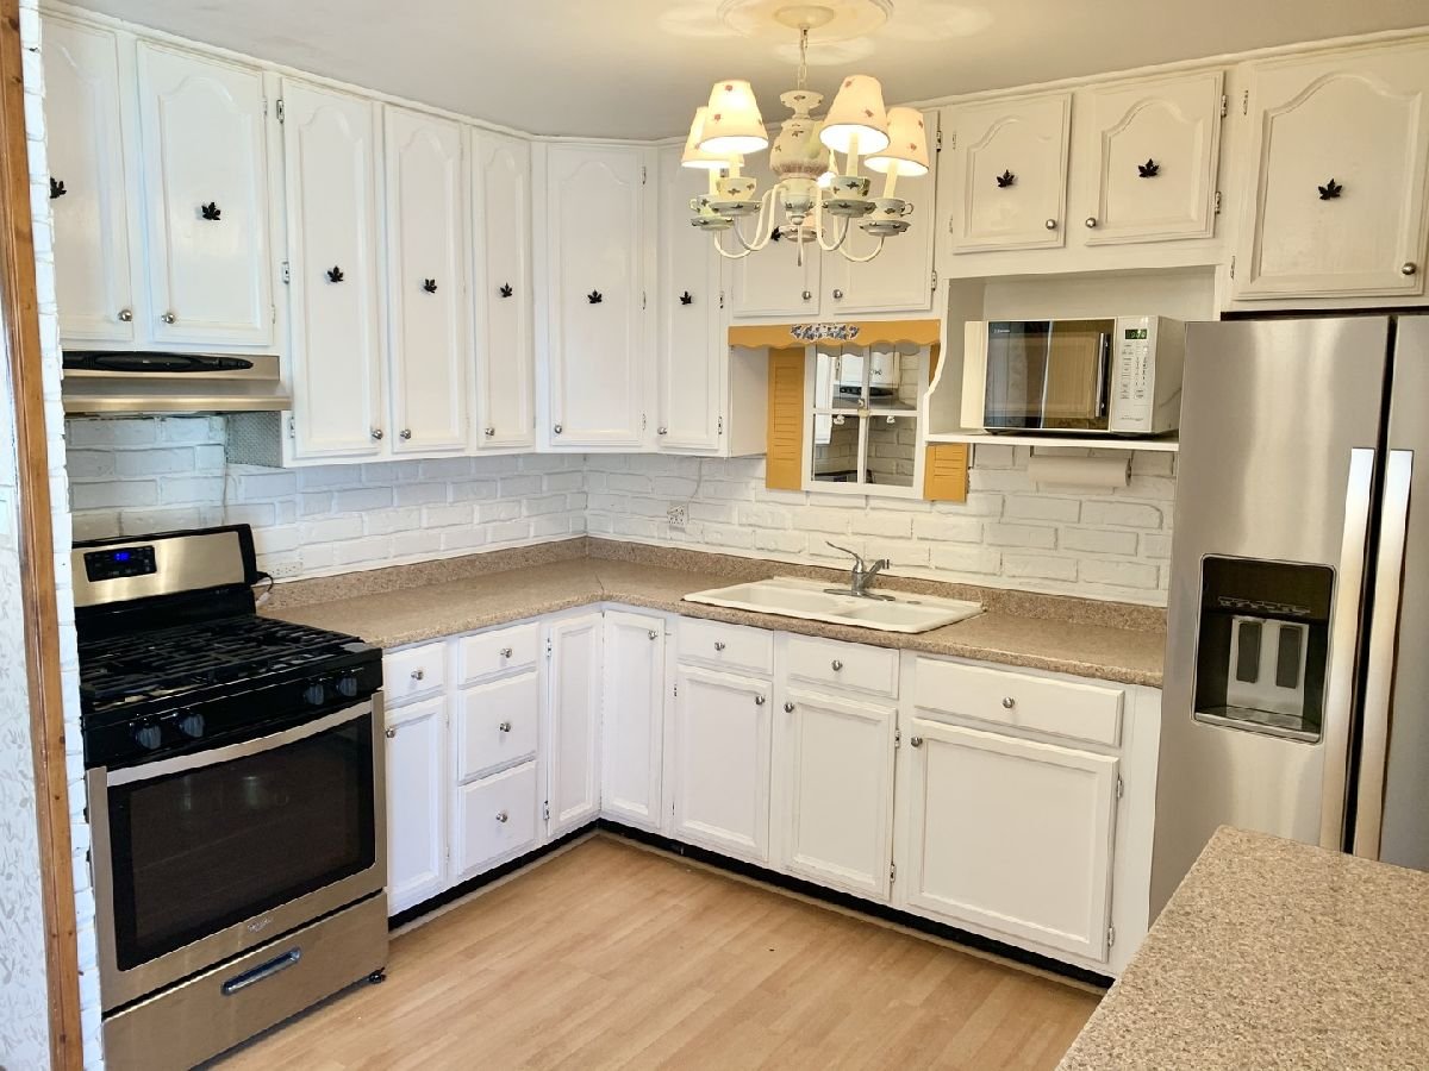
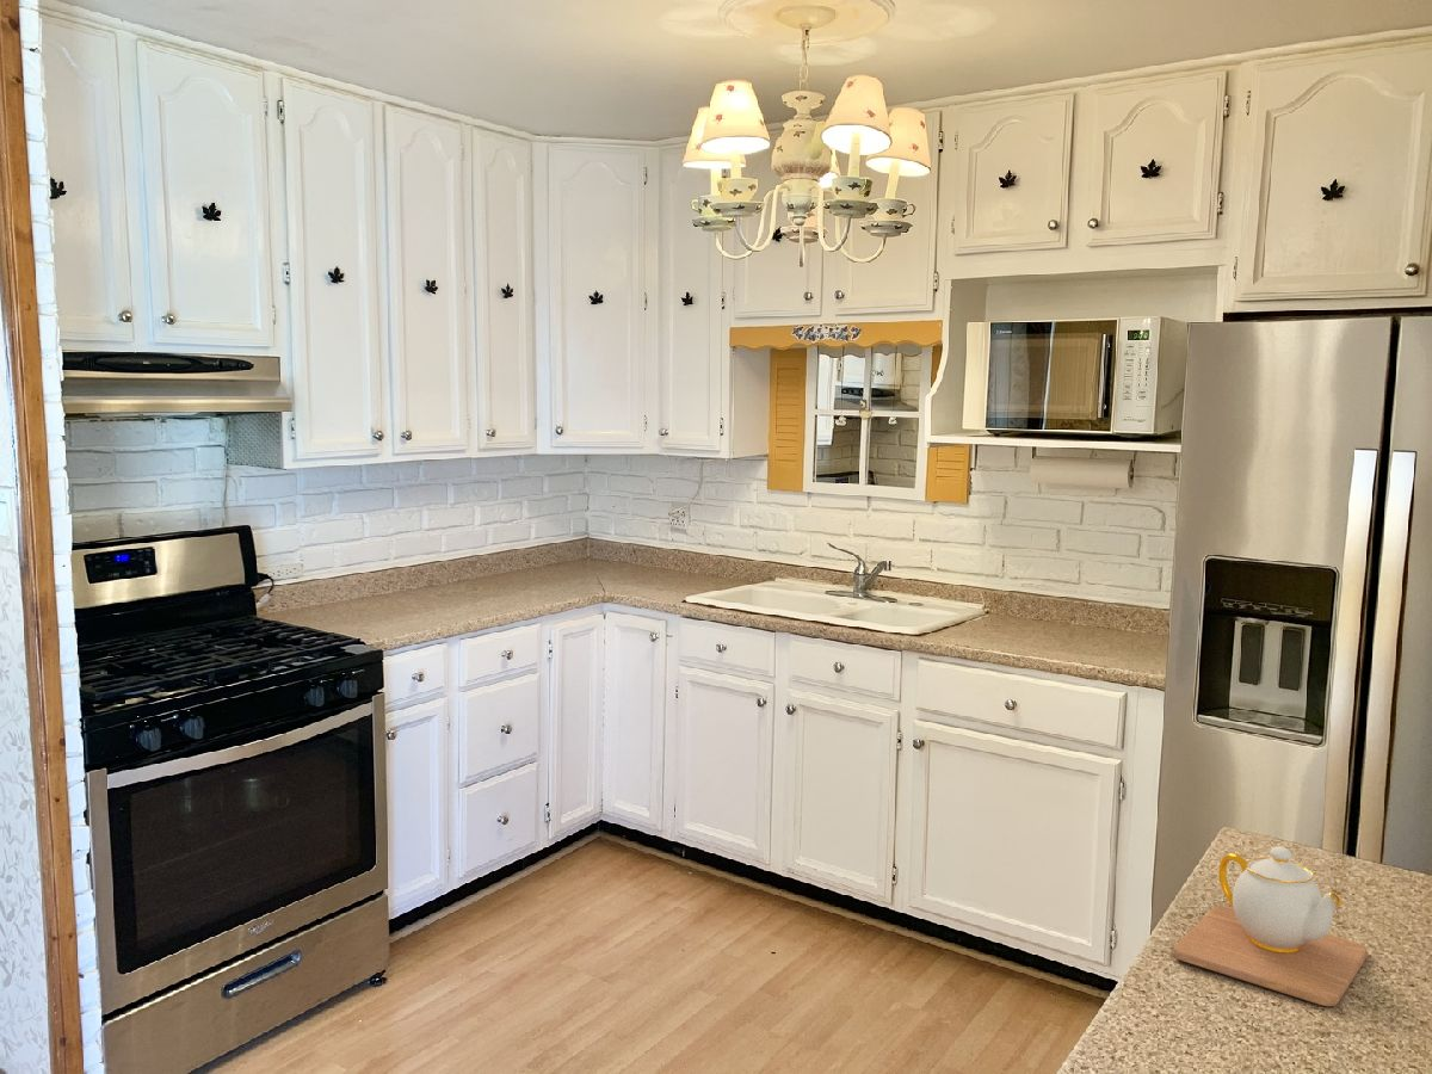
+ teapot (1273, 903)
